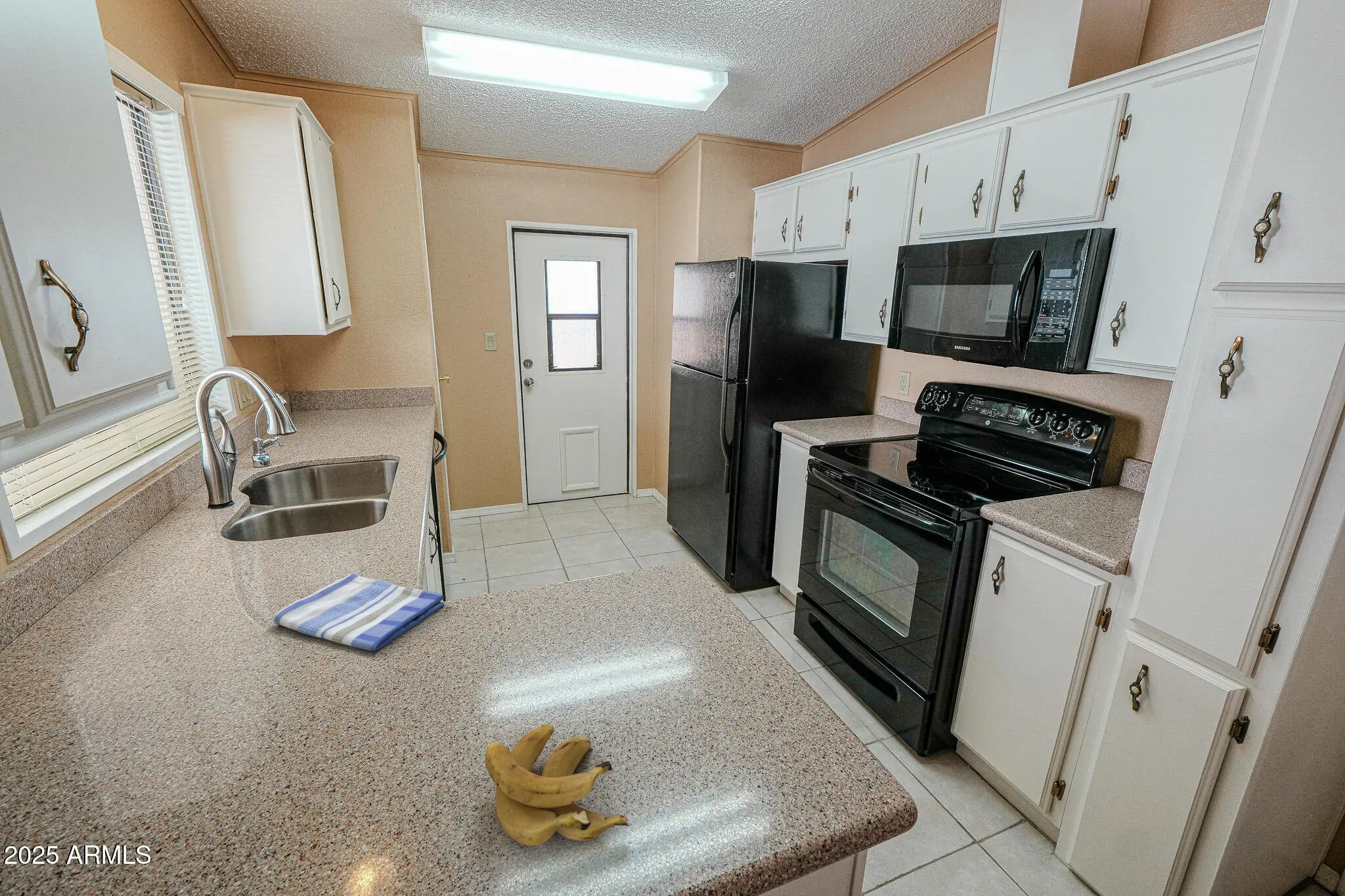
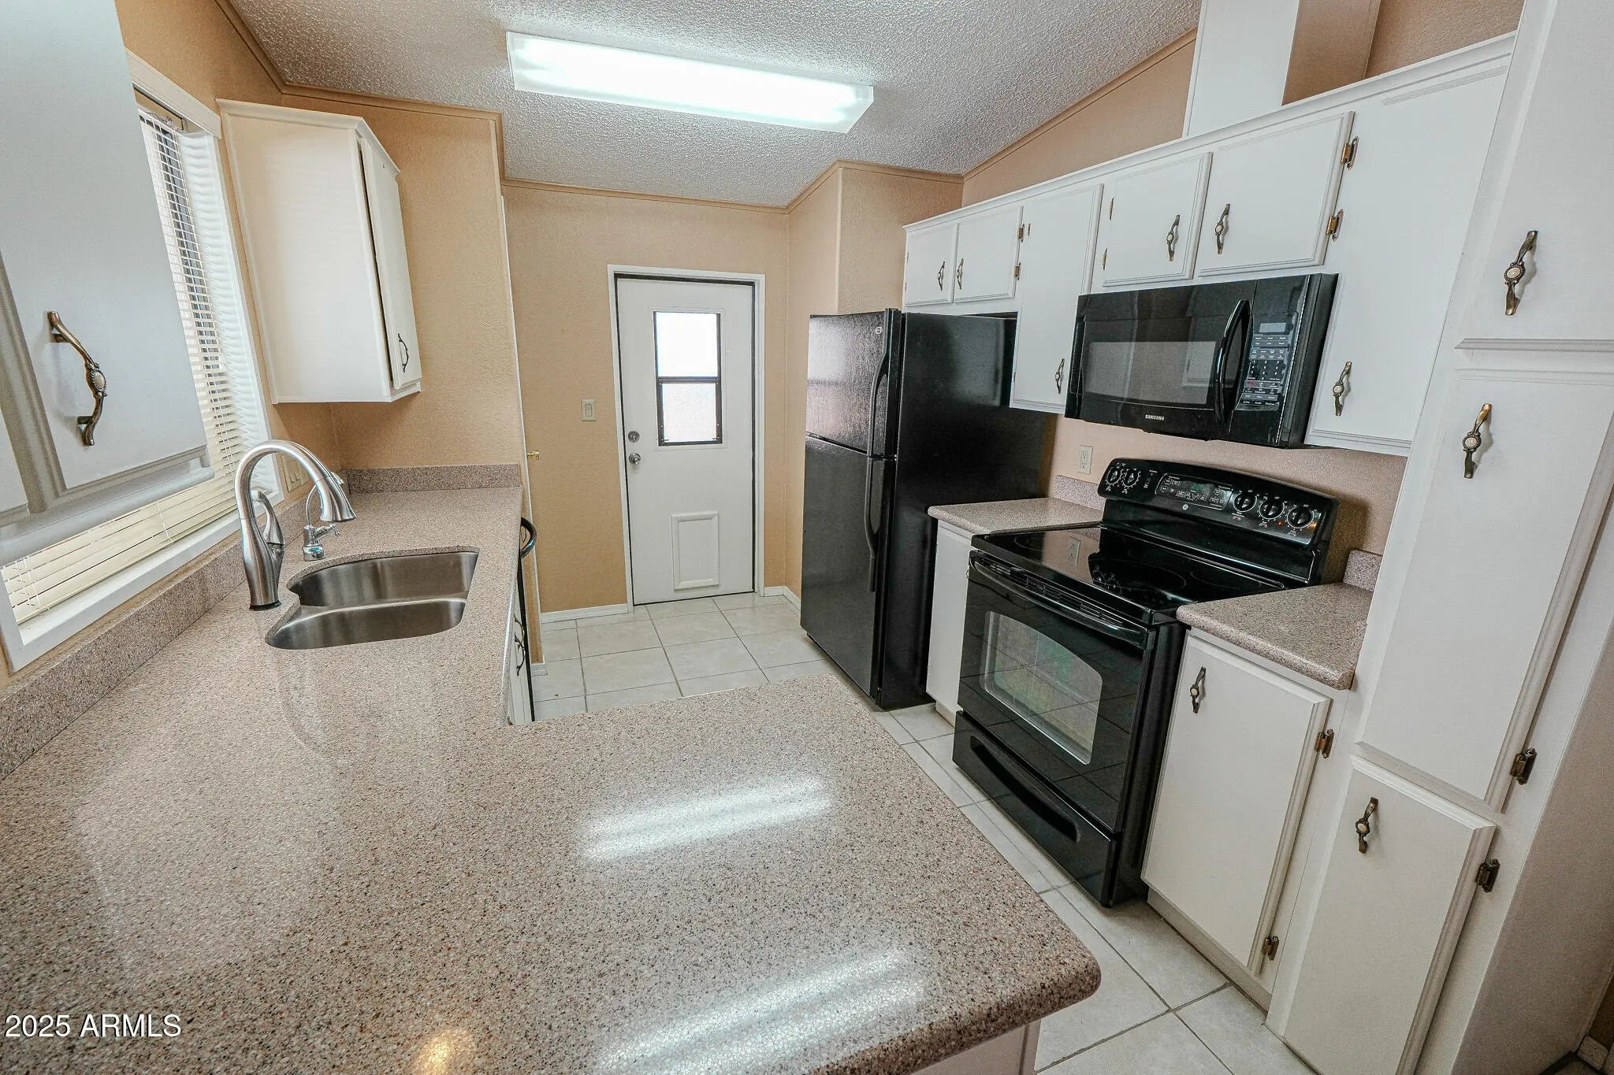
- dish towel (362, 608)
- banana (560, 775)
